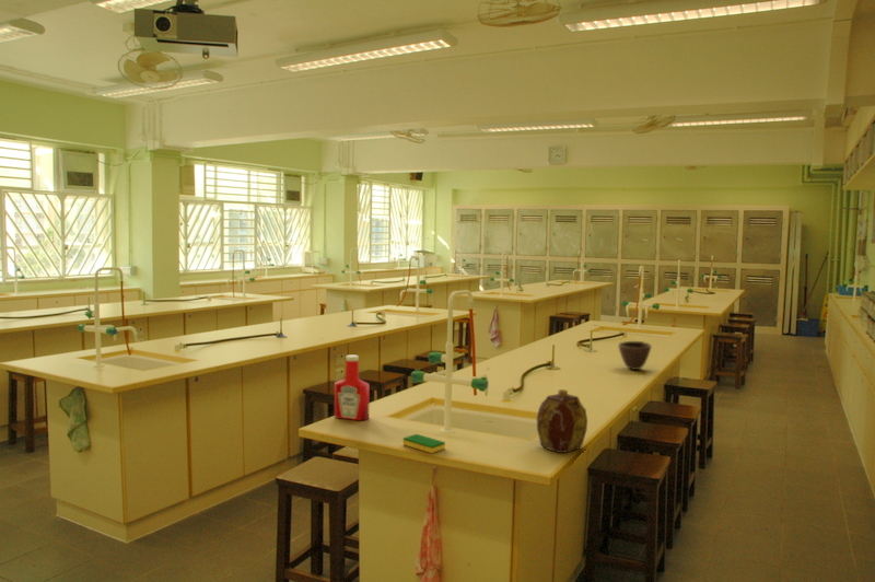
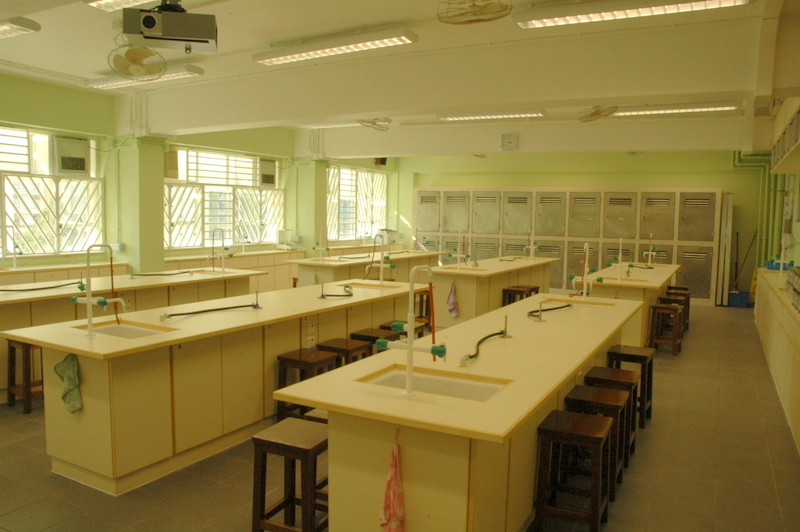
- soap bottle (351, 386)
- flask (562, 418)
- bowl (633, 356)
- dish sponge (423, 443)
